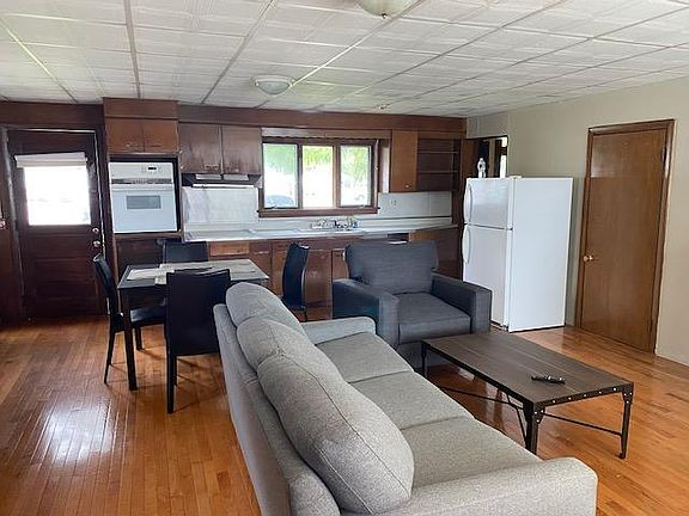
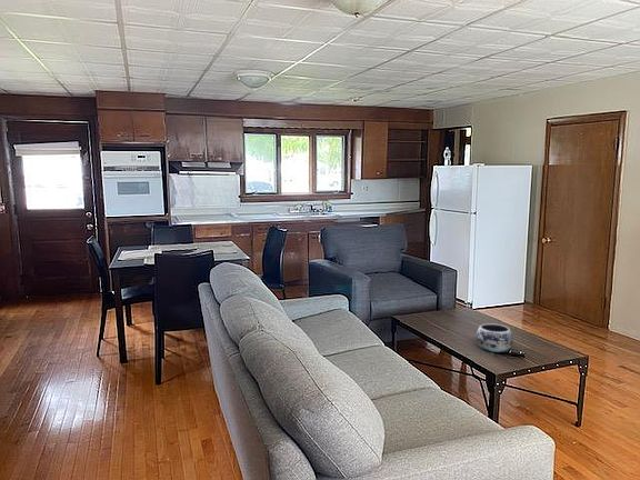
+ decorative bowl (493, 338)
